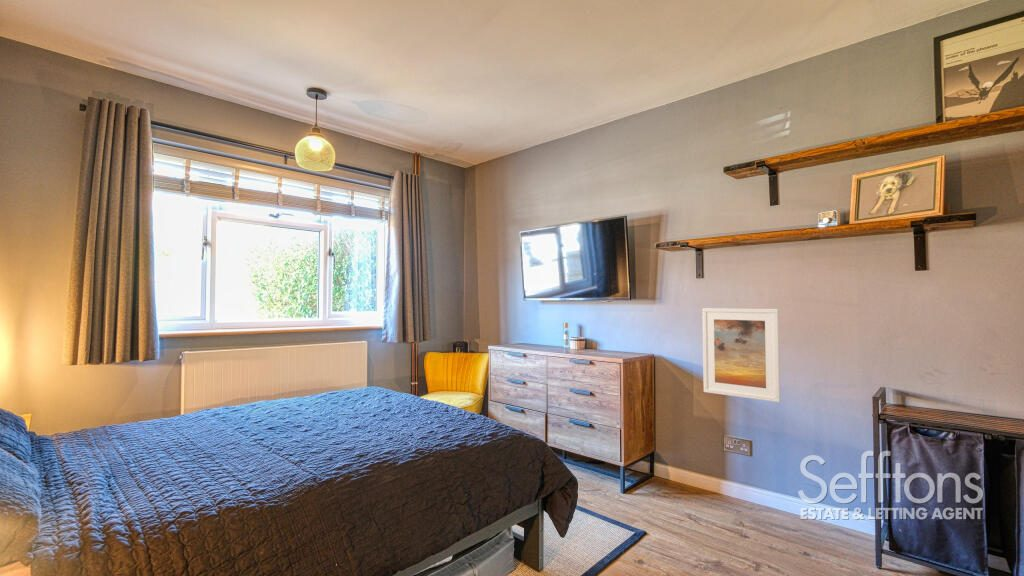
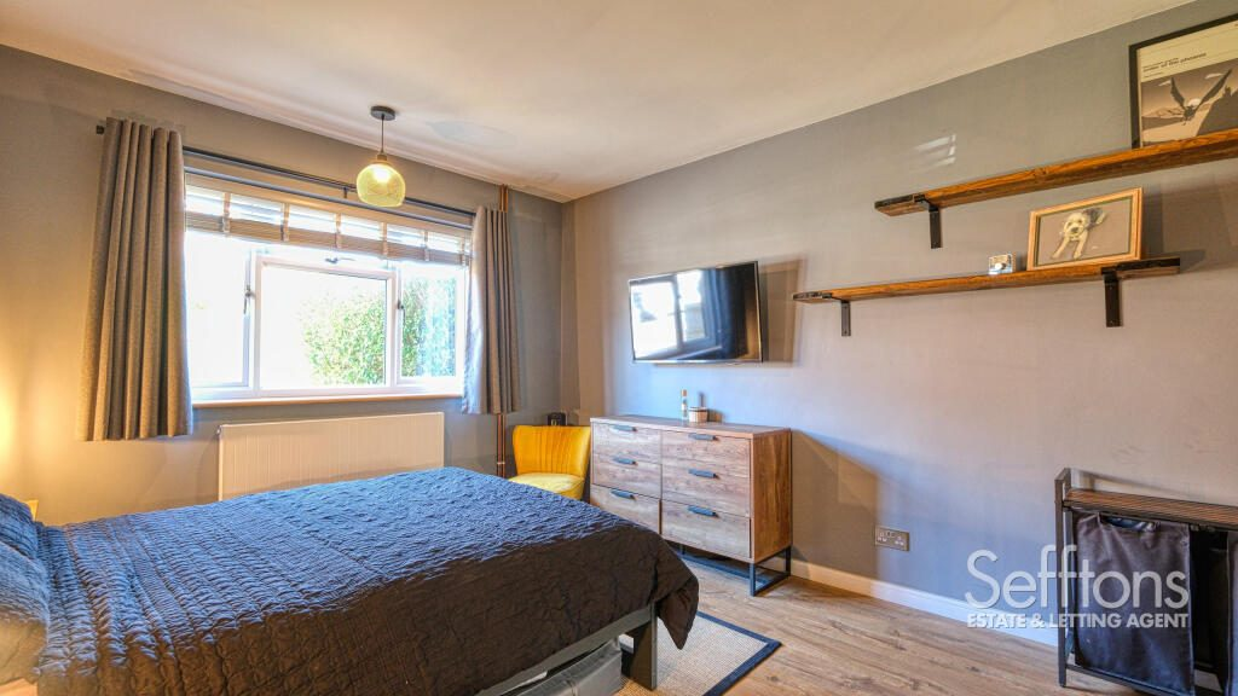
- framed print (739, 352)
